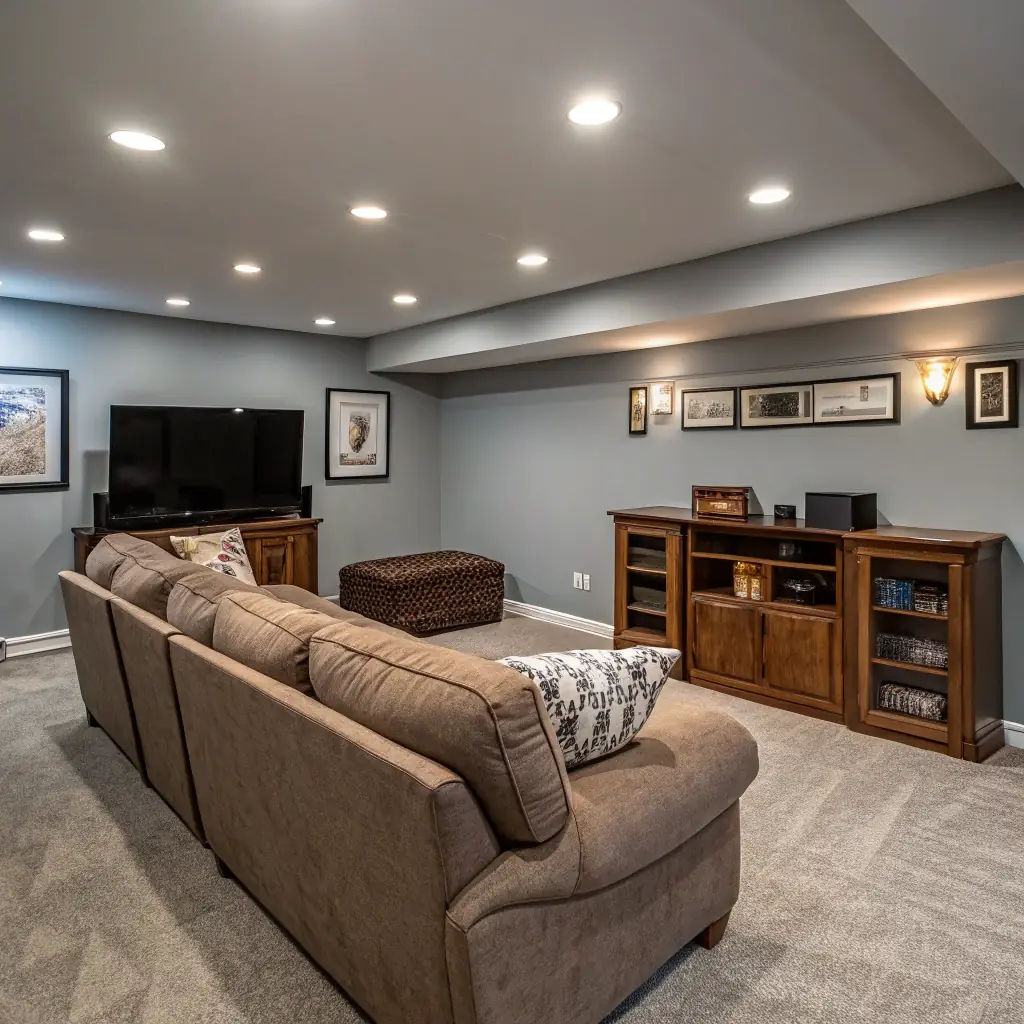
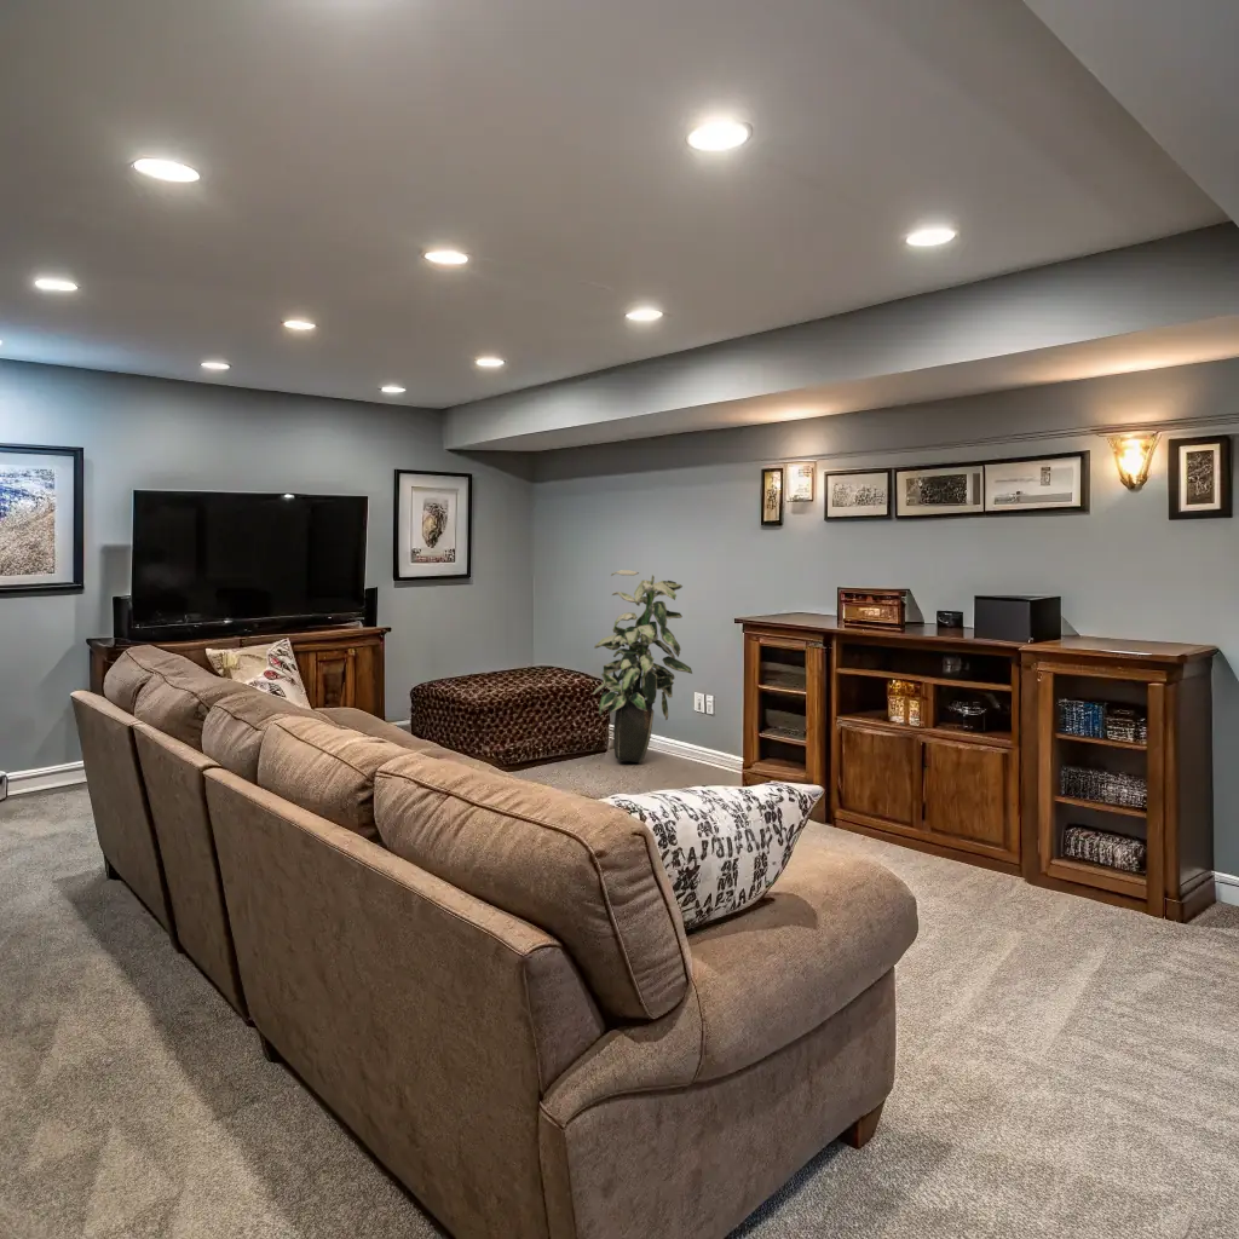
+ indoor plant (636, 664)
